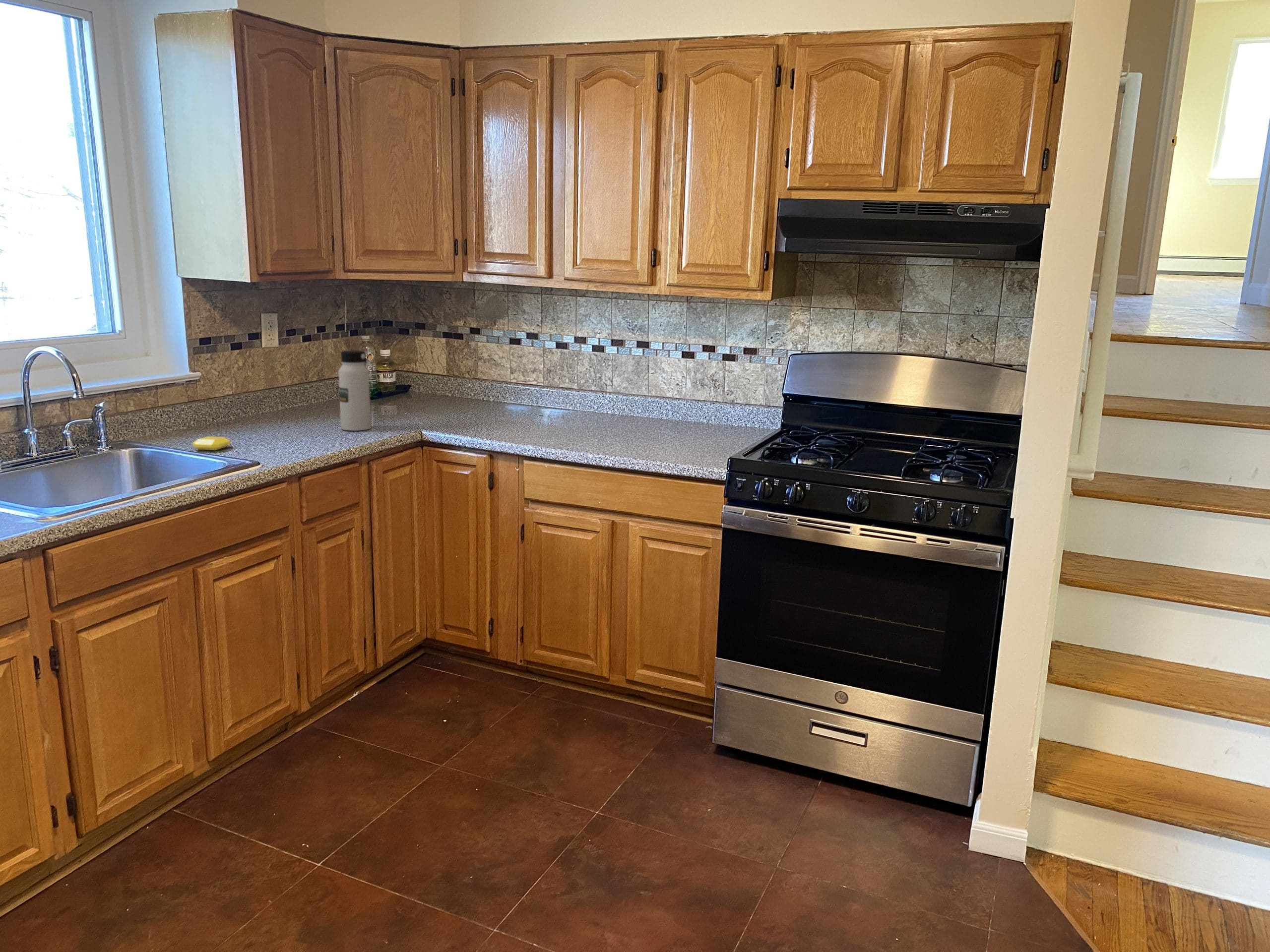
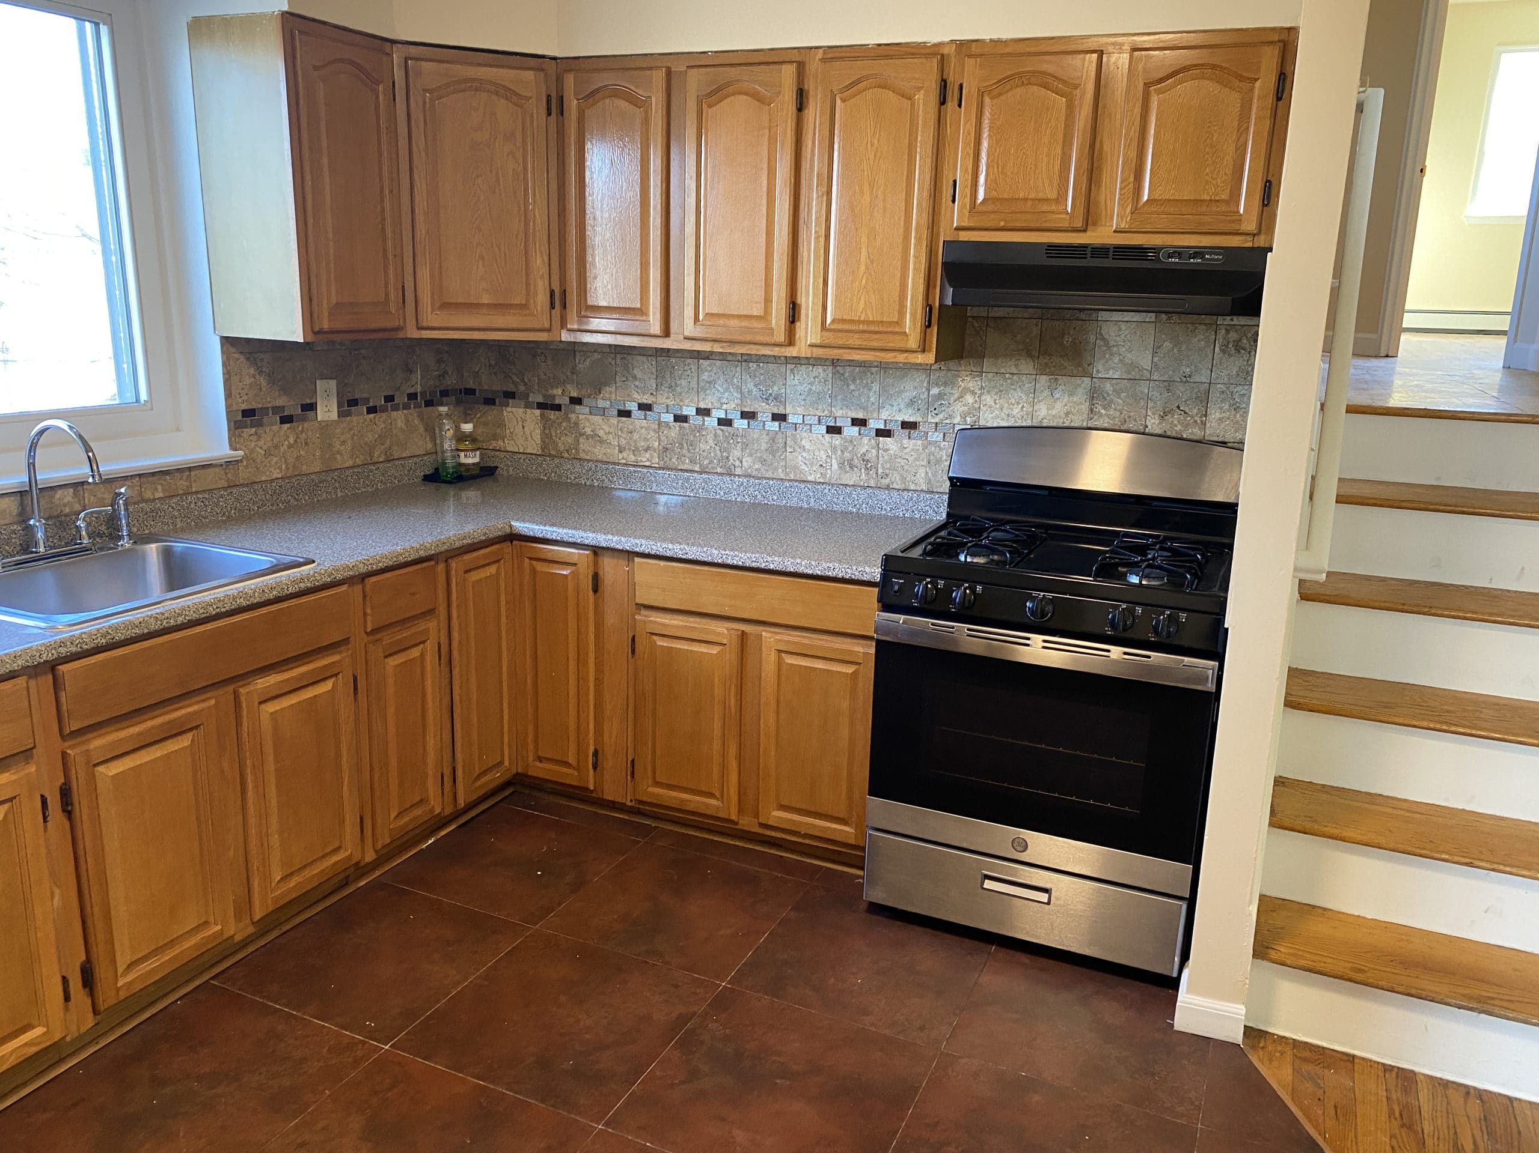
- soap bar (211, 443)
- water bottle (354, 390)
